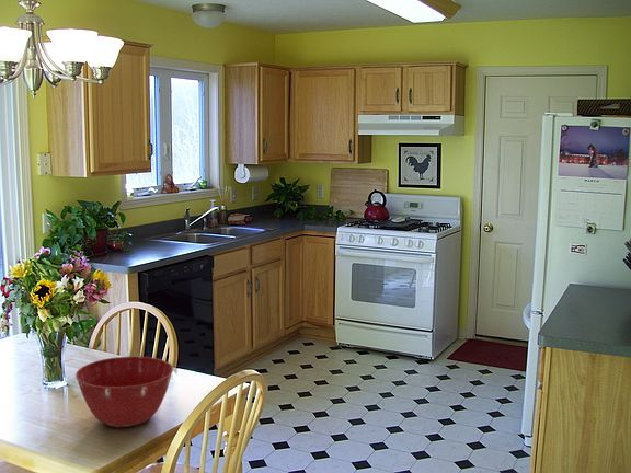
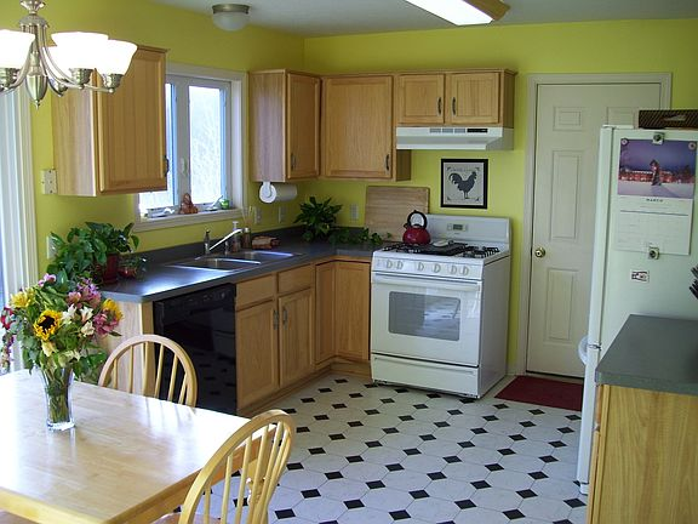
- mixing bowl (125, 394)
